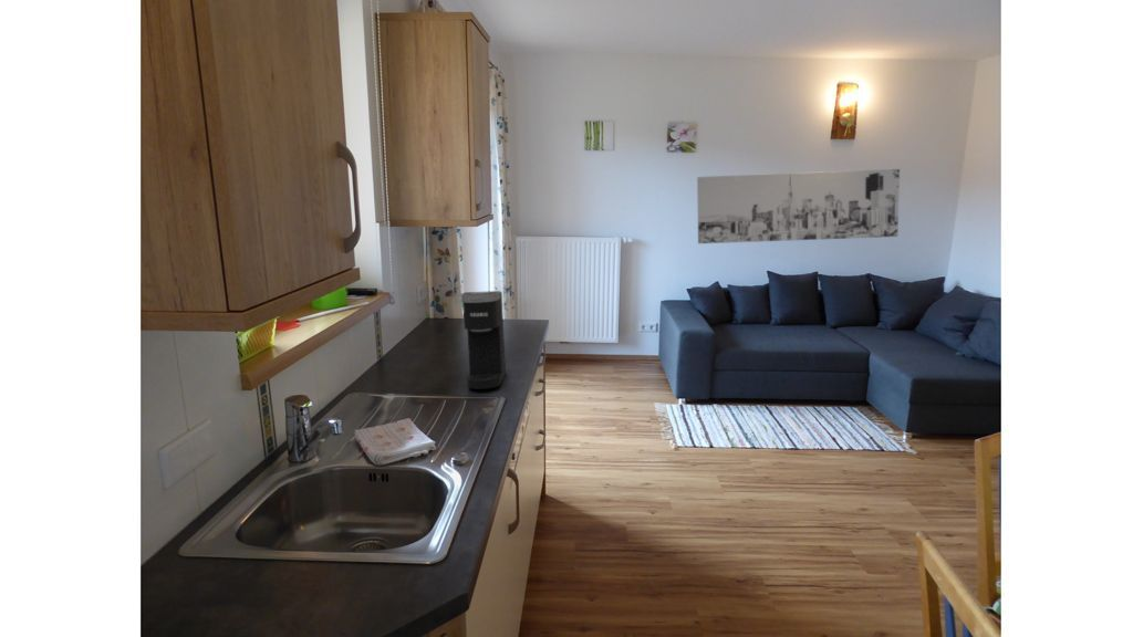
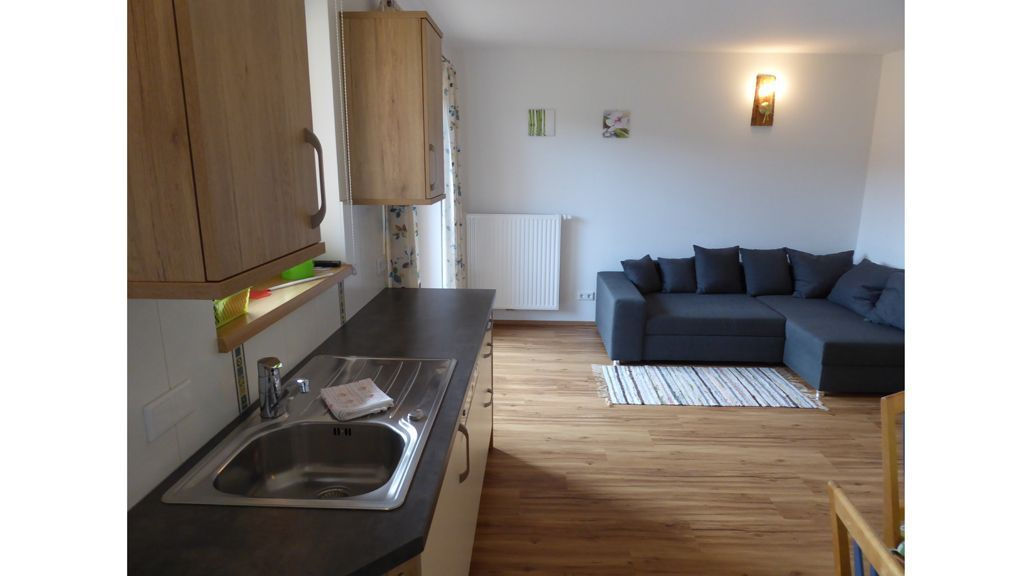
- wall art (797, 207)
- coffee maker (485, 336)
